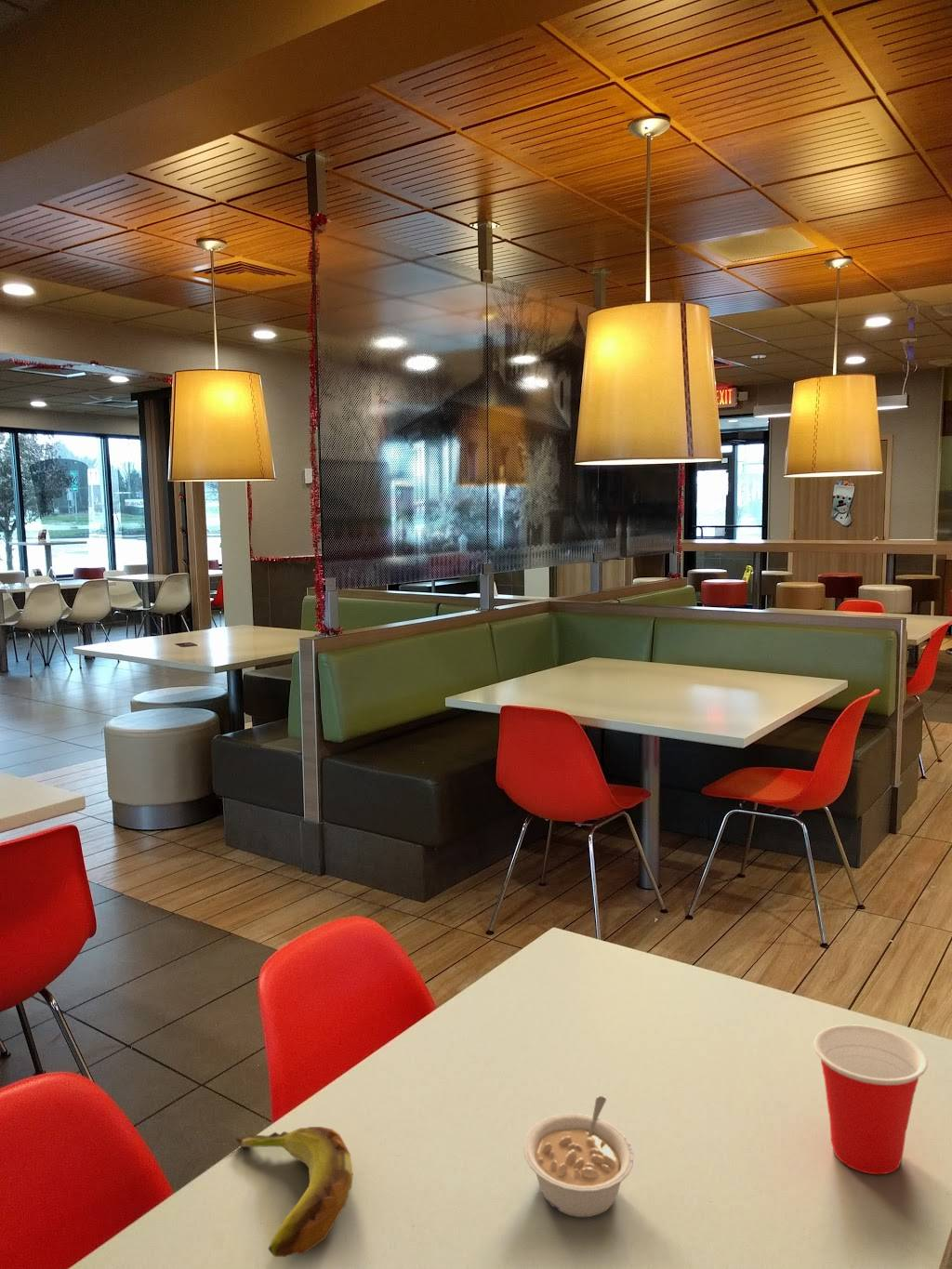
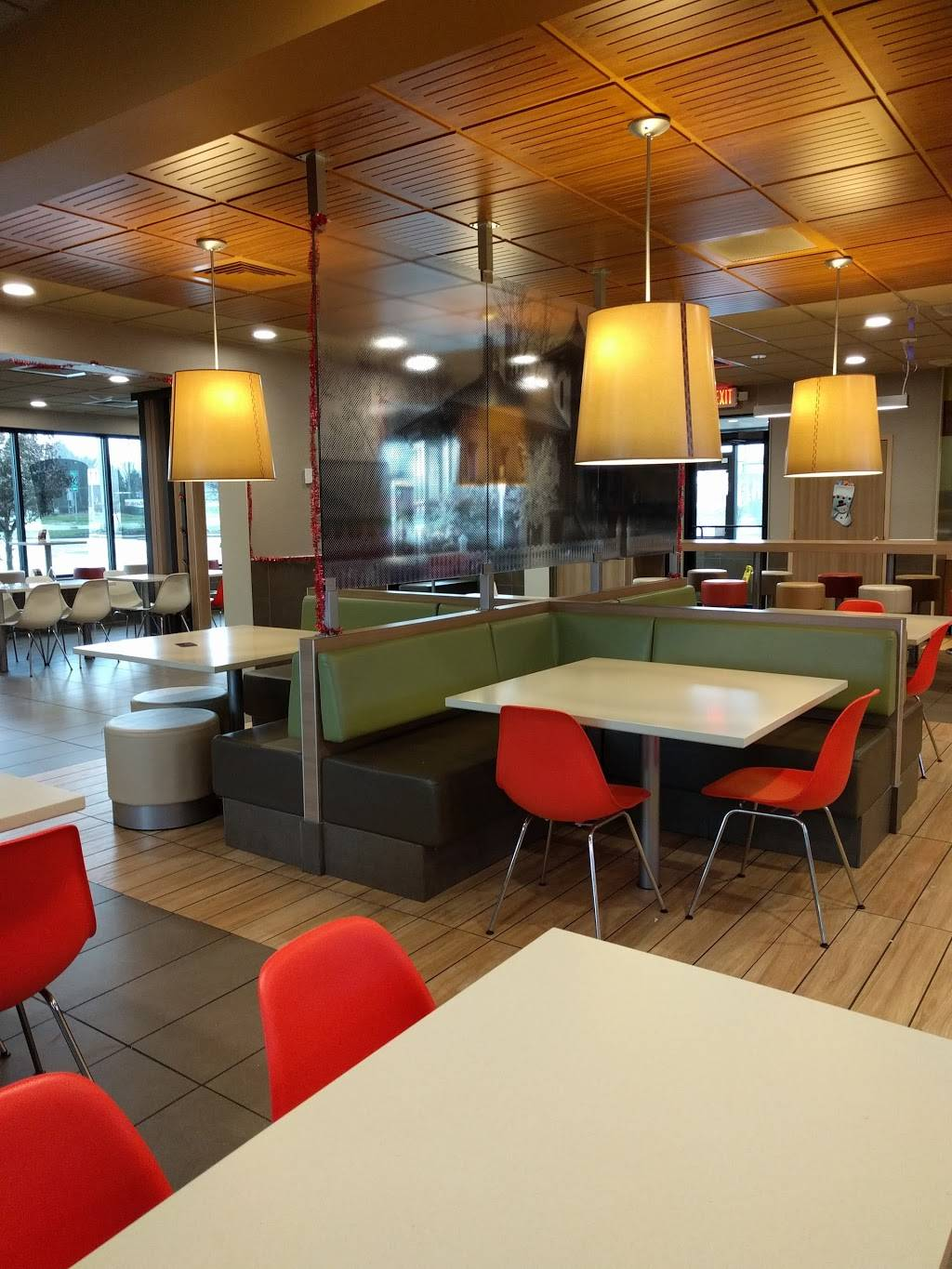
- legume (576, 1162)
- cup (867, 1103)
- banana (293, 1157)
